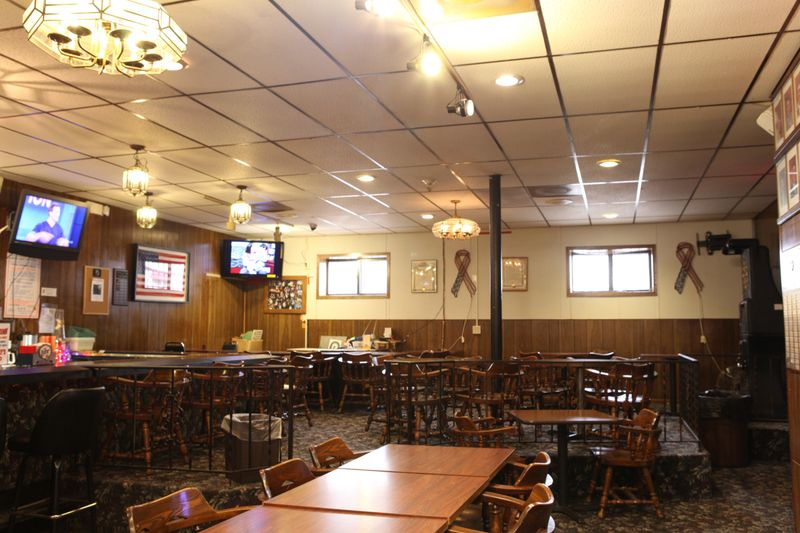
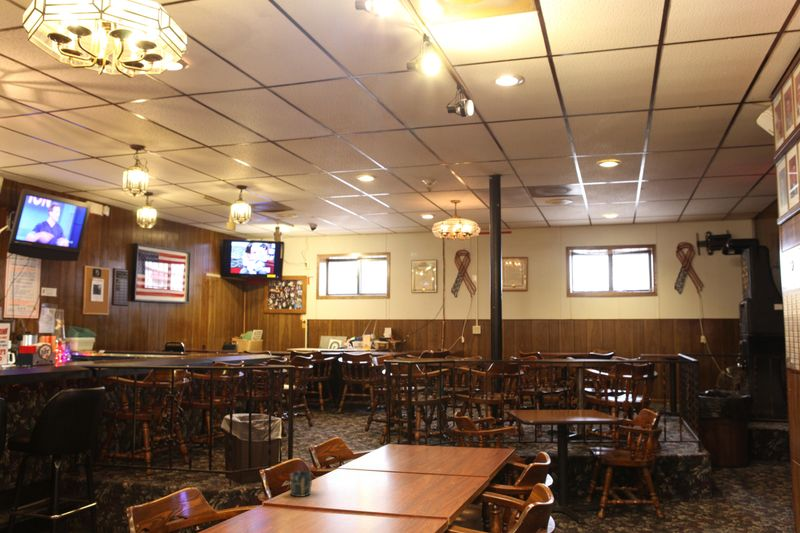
+ cup (302, 483)
